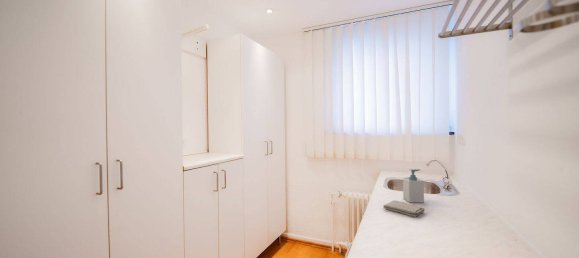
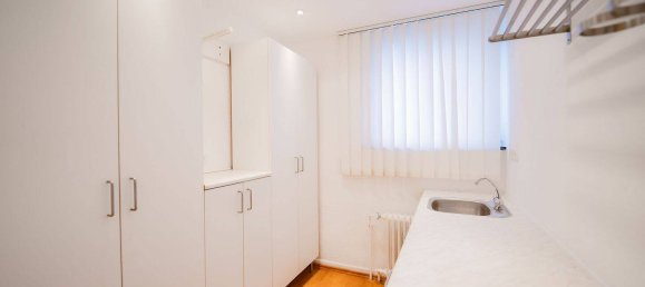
- soap bottle (413, 184)
- washcloth (403, 207)
